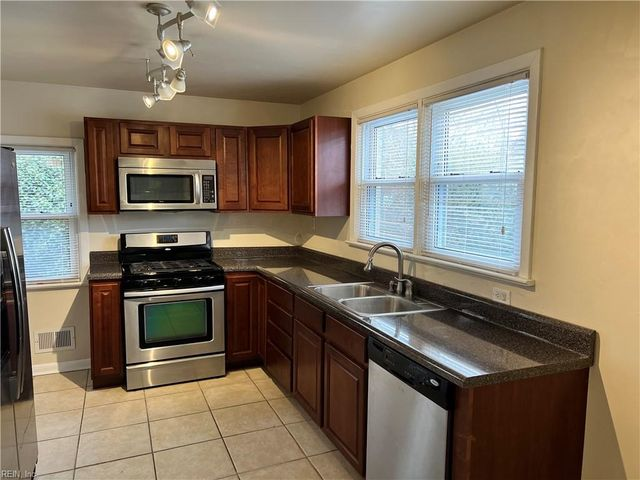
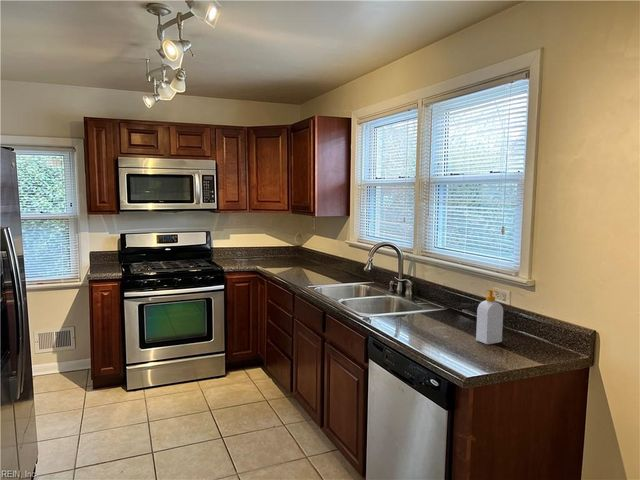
+ soap bottle (490, 315)
